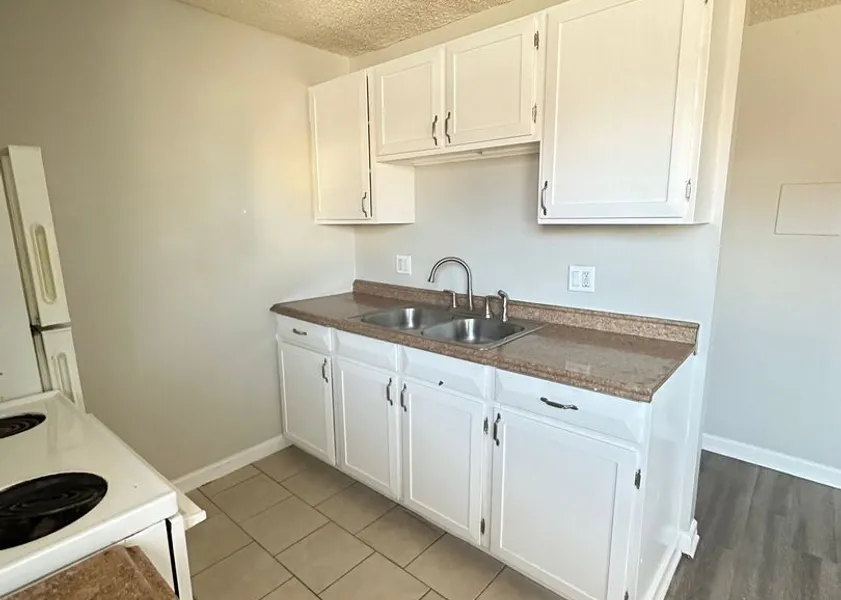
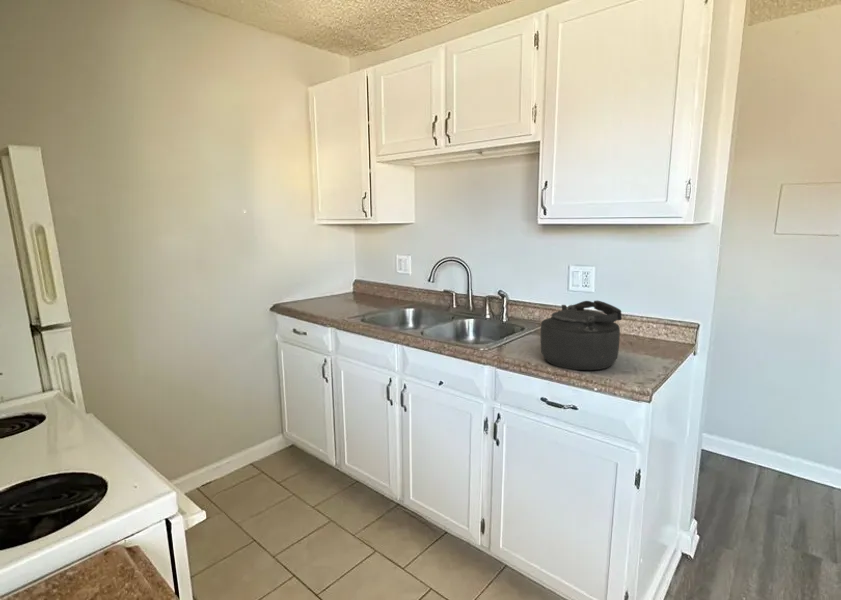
+ kettle (579, 332)
